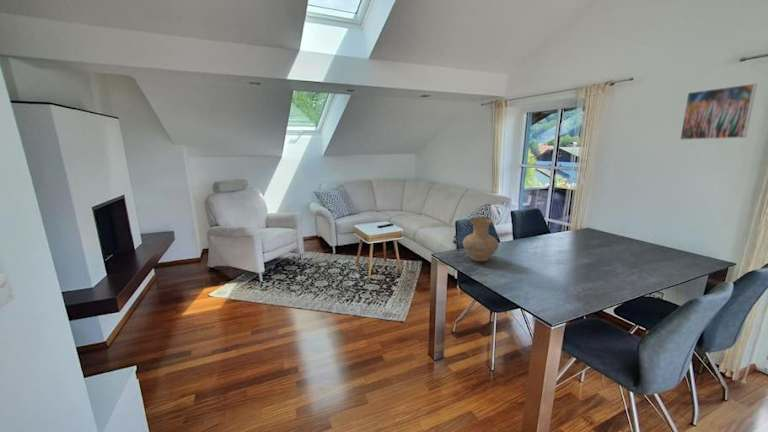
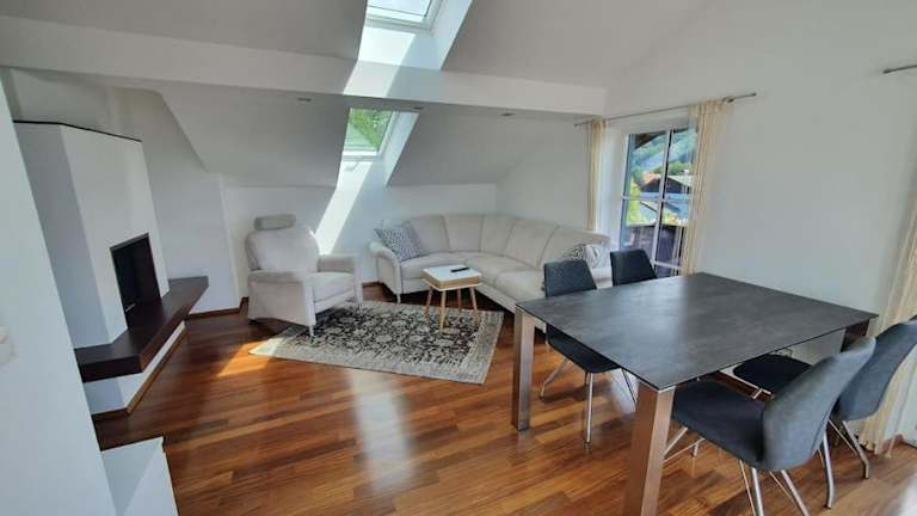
- vase (480, 239)
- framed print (715, 114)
